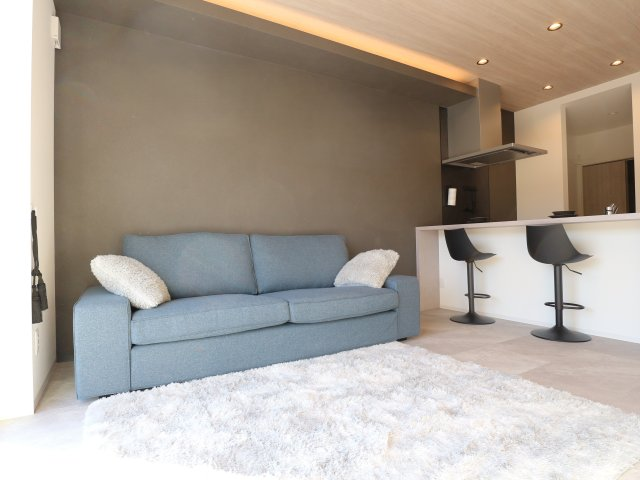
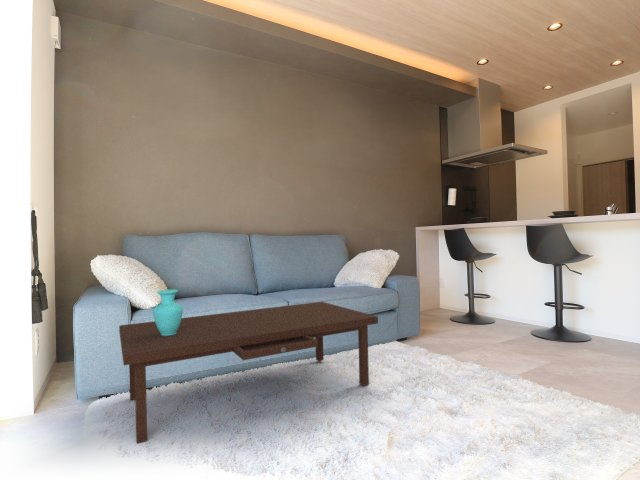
+ coffee table (255, 339)
